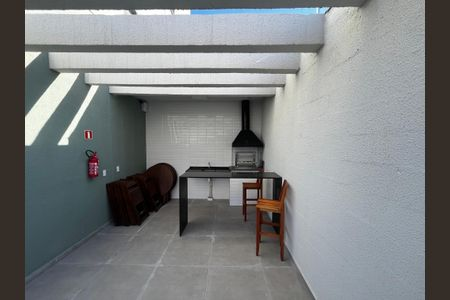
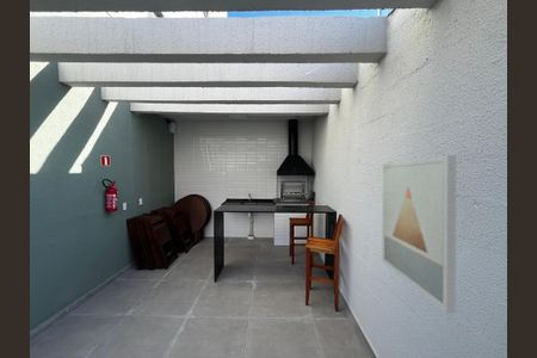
+ wall art (409, 221)
